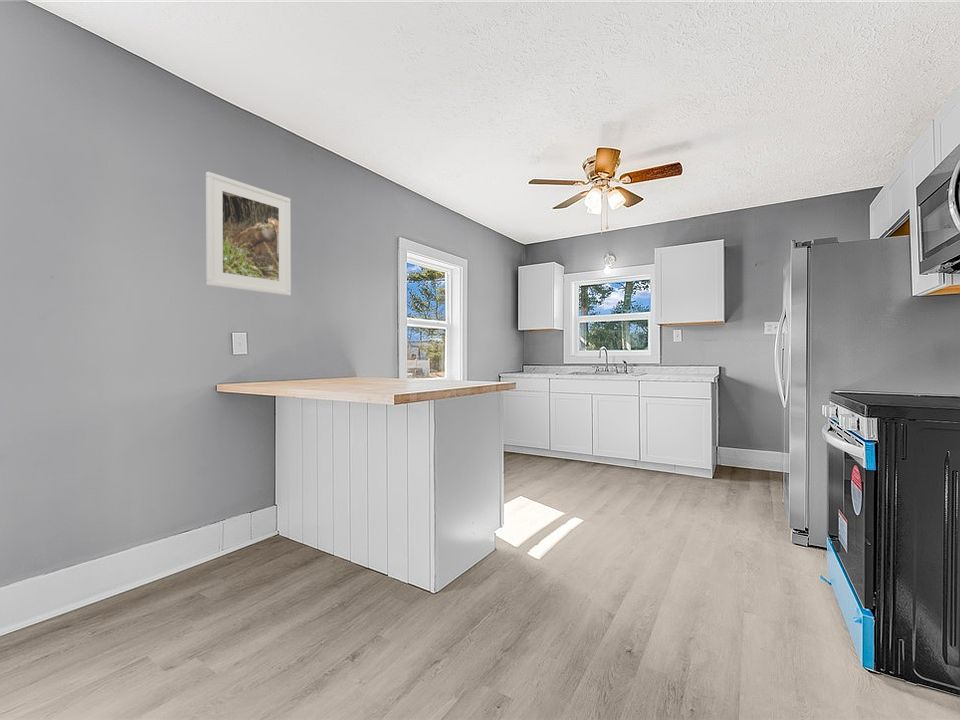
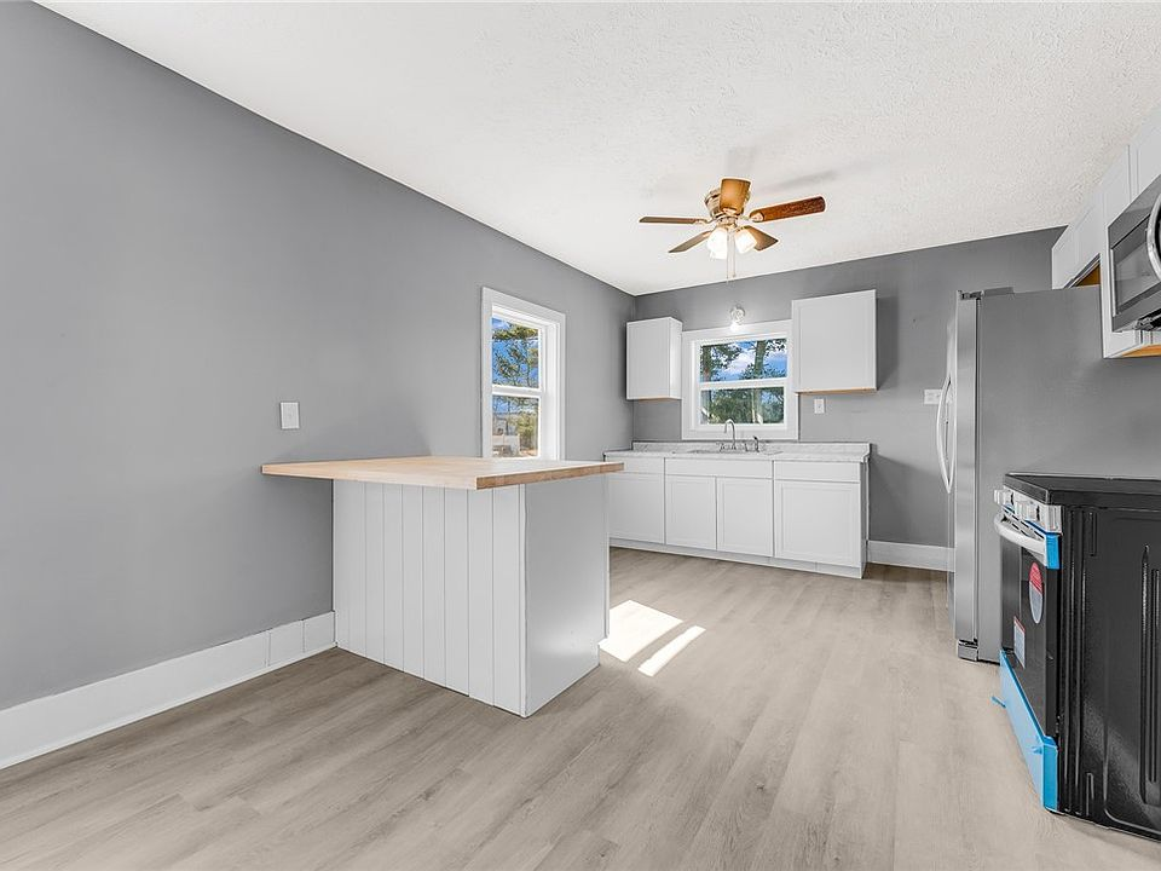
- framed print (251, 238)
